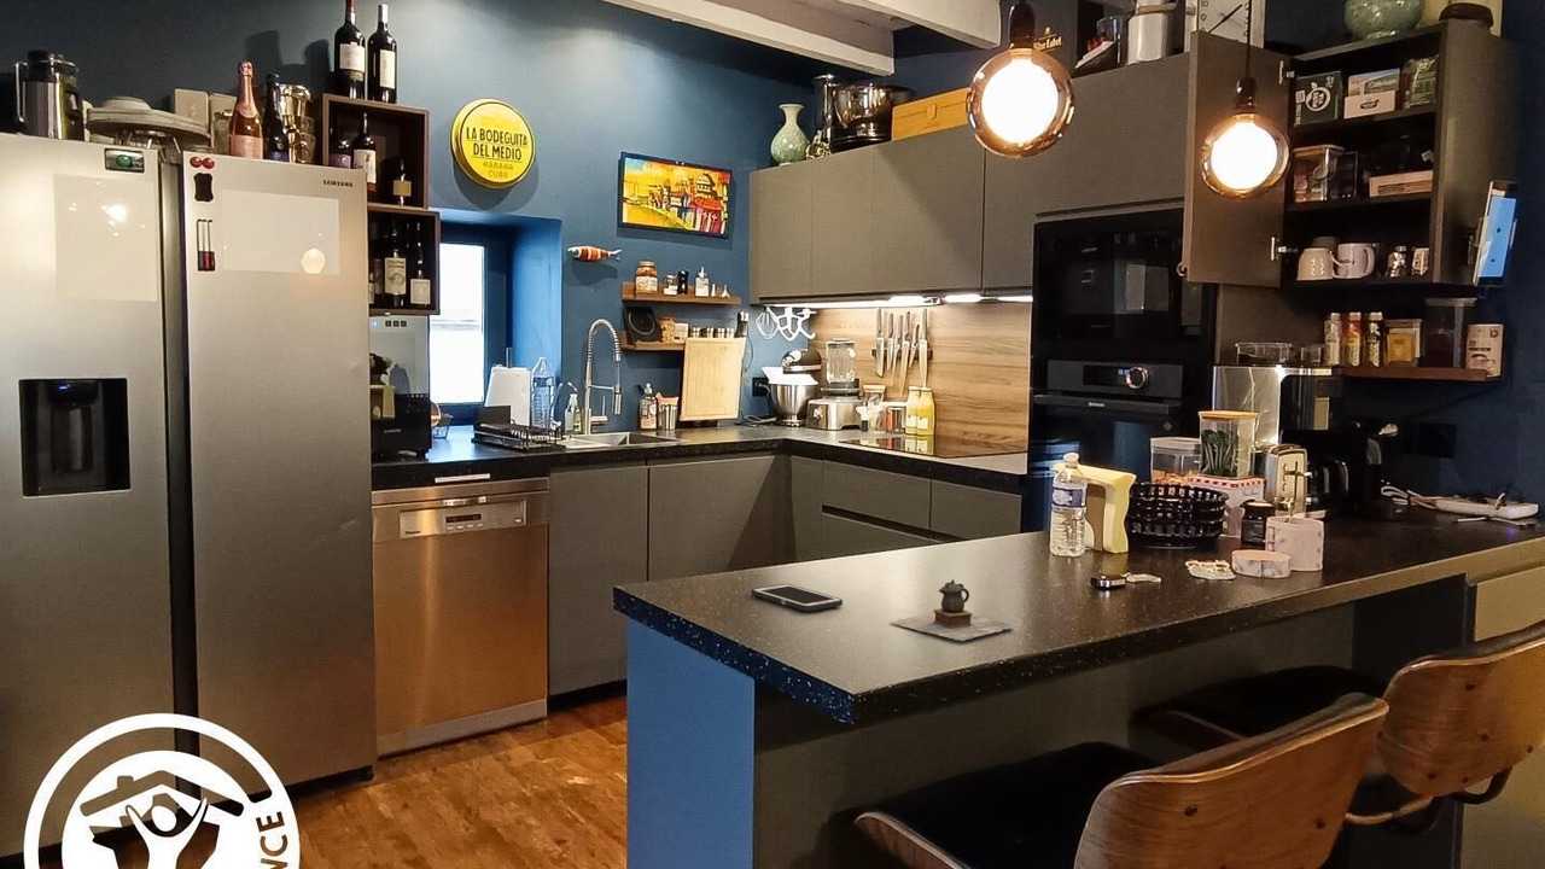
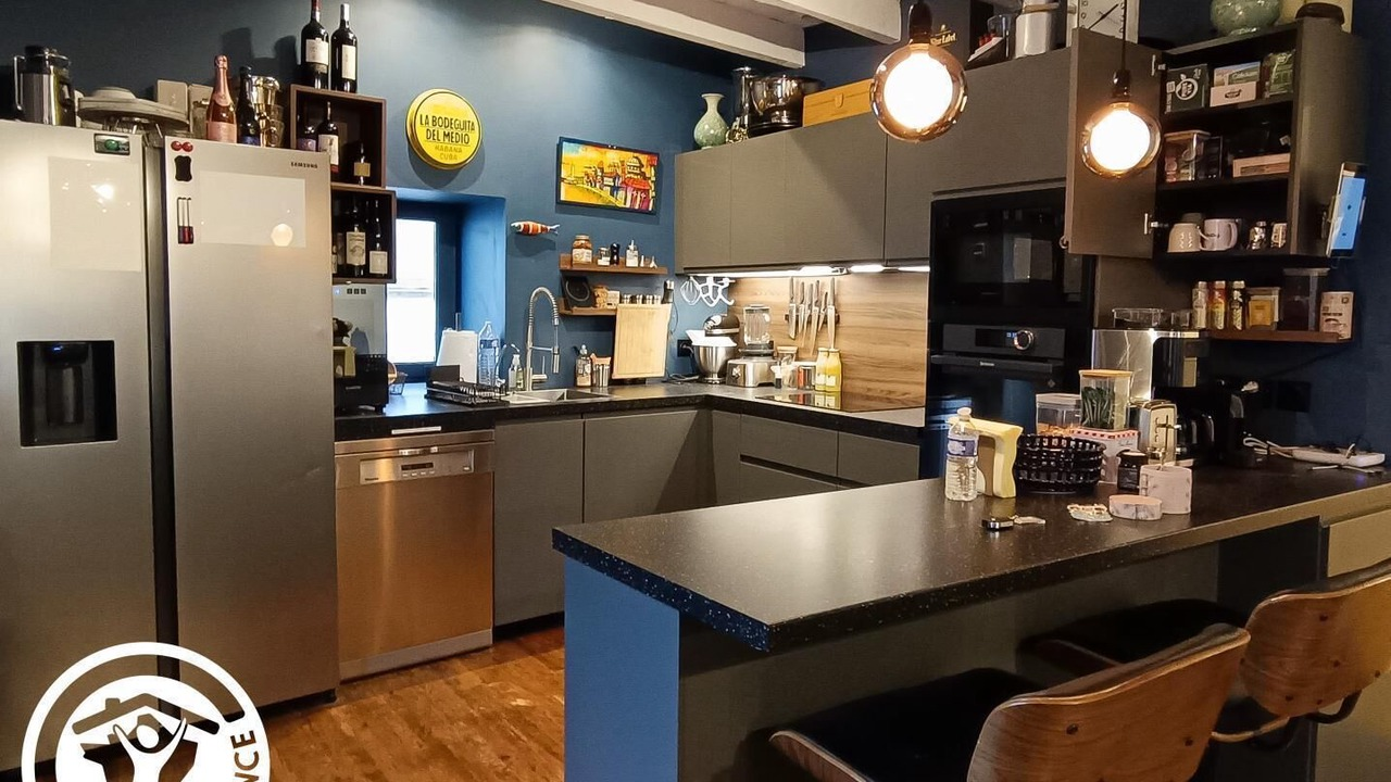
- teapot (952, 602)
- cell phone (795, 596)
